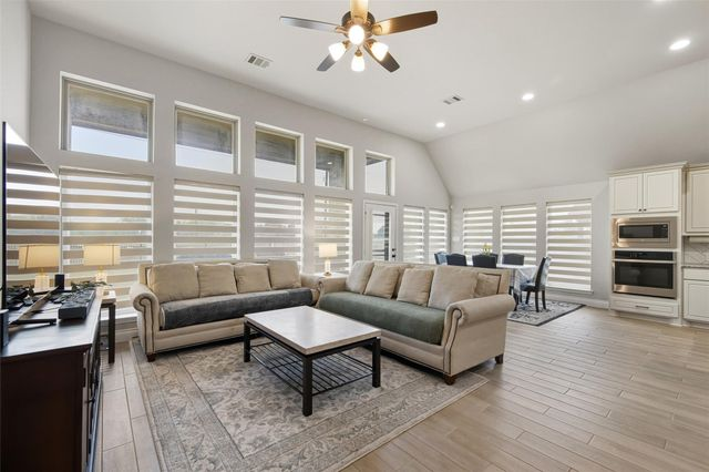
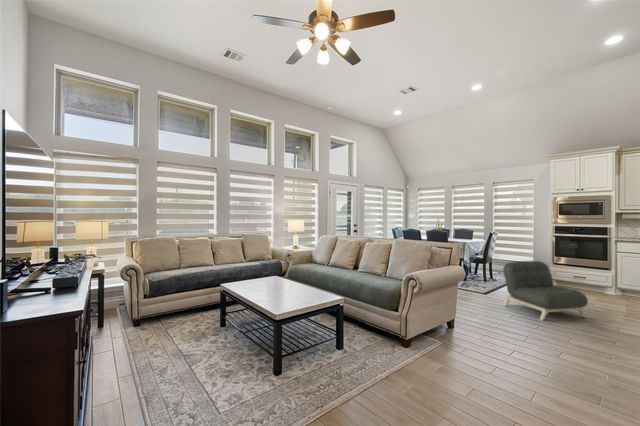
+ armchair (542, 287)
